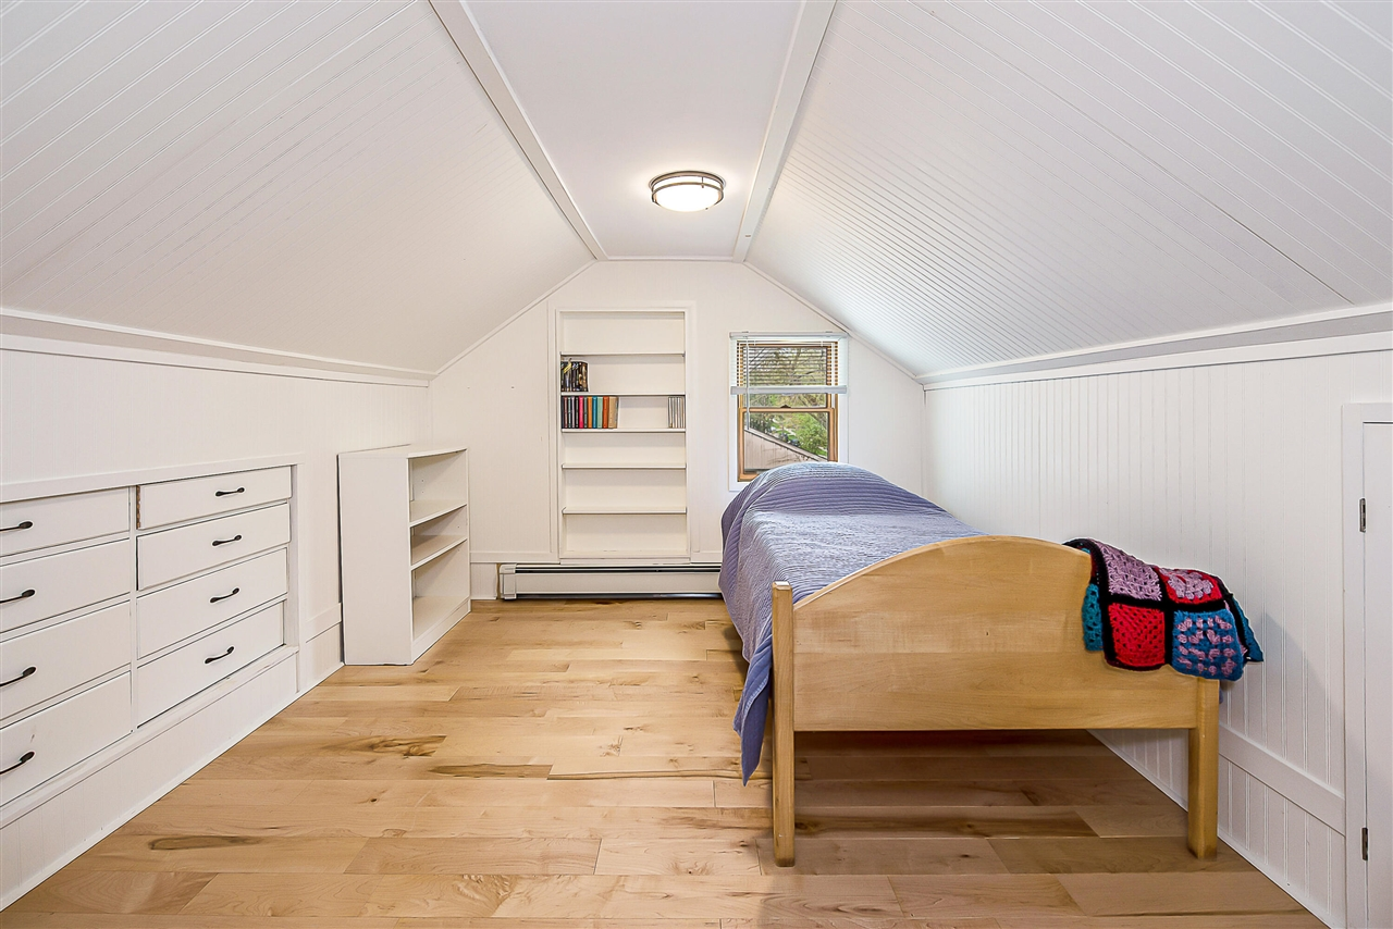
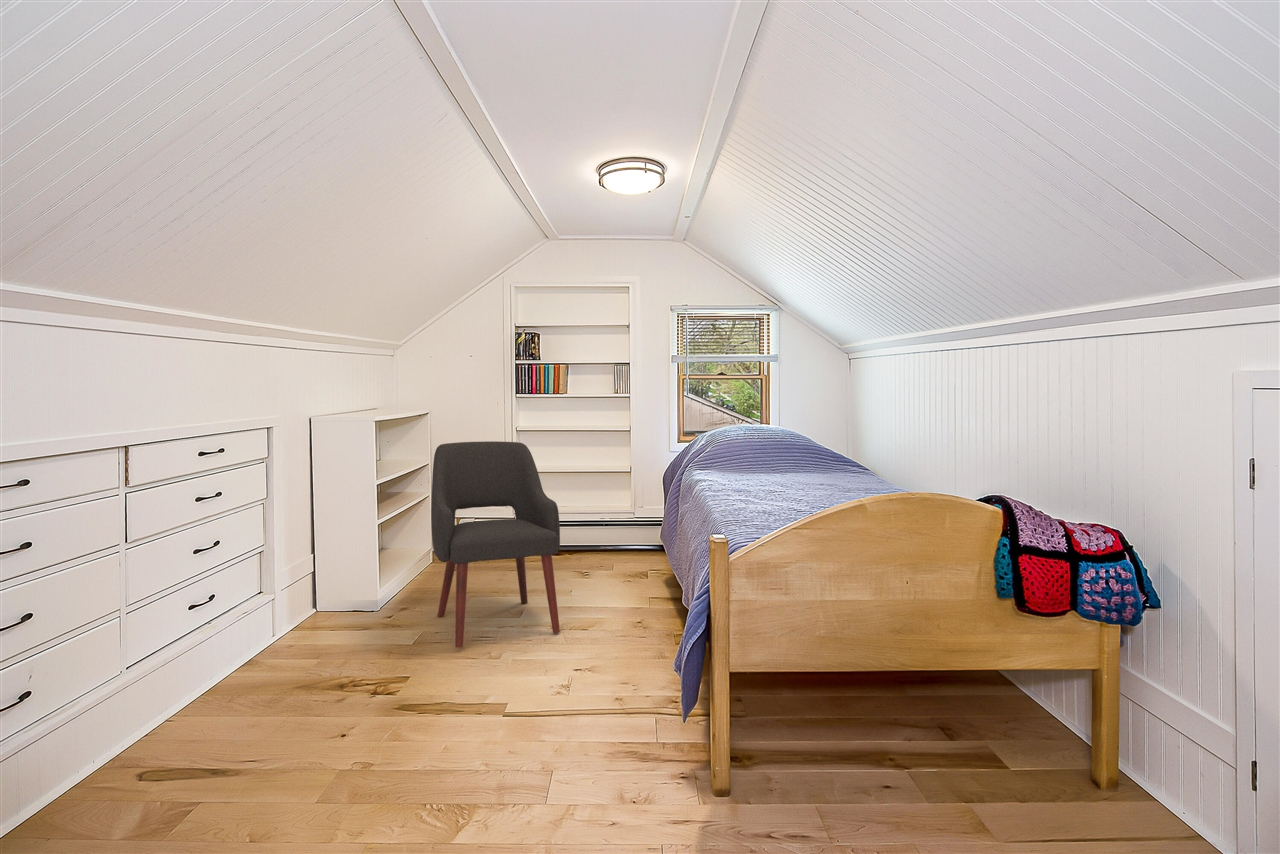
+ chair (493, 532)
